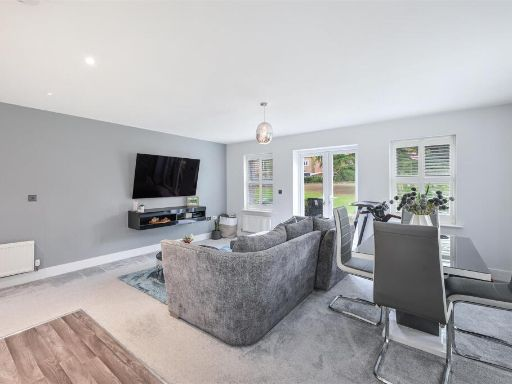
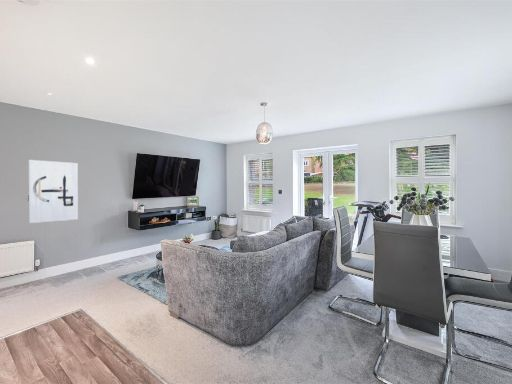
+ wall art (54, 191)
